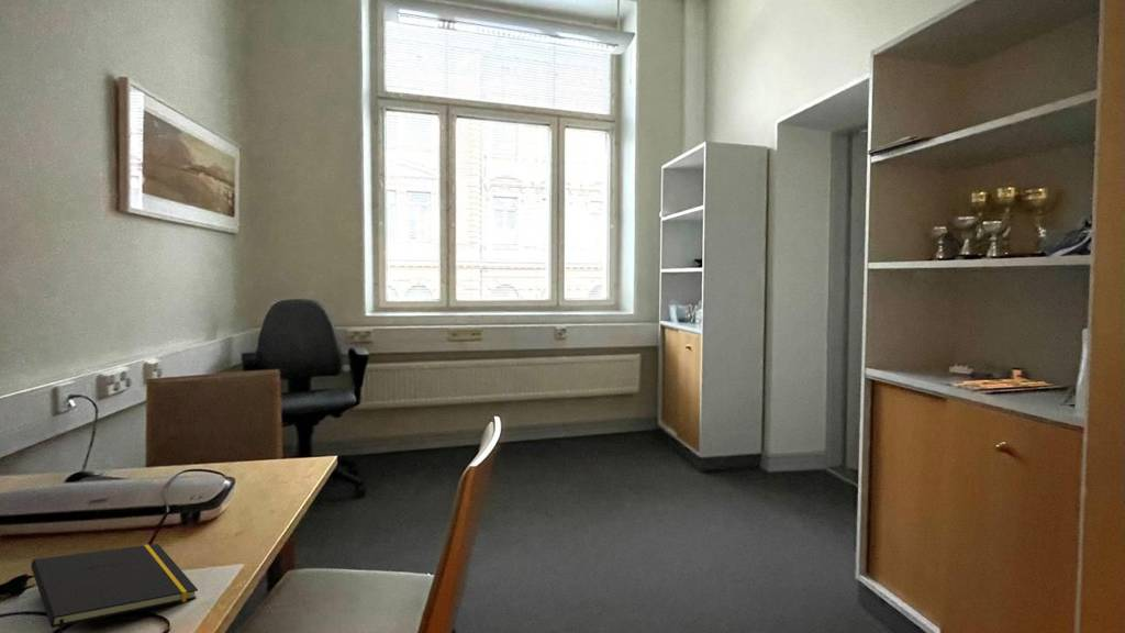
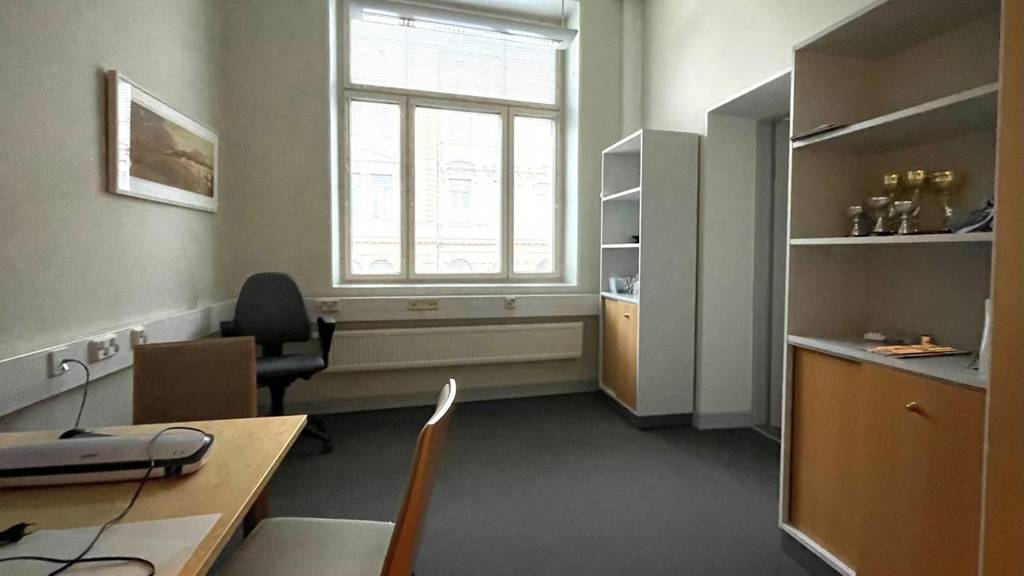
- notepad (113, 578)
